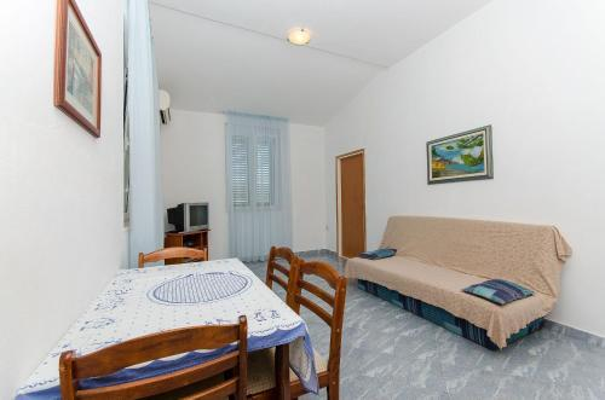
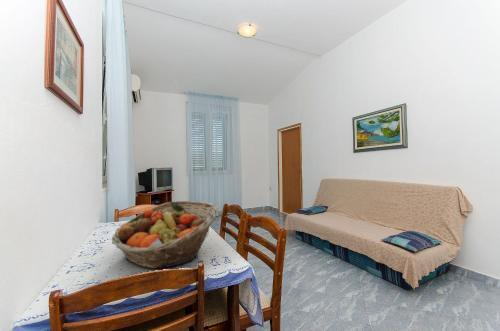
+ fruit basket (167, 229)
